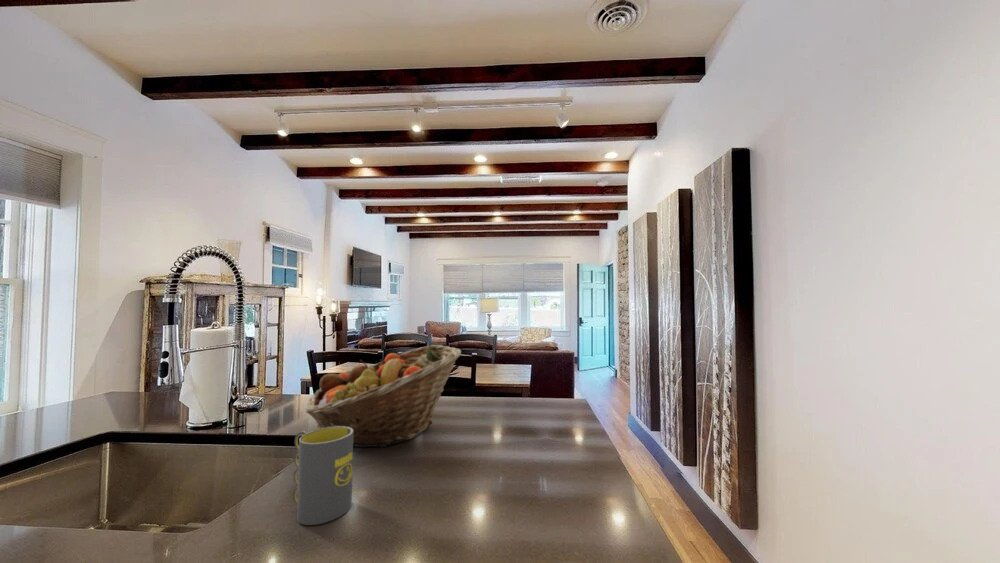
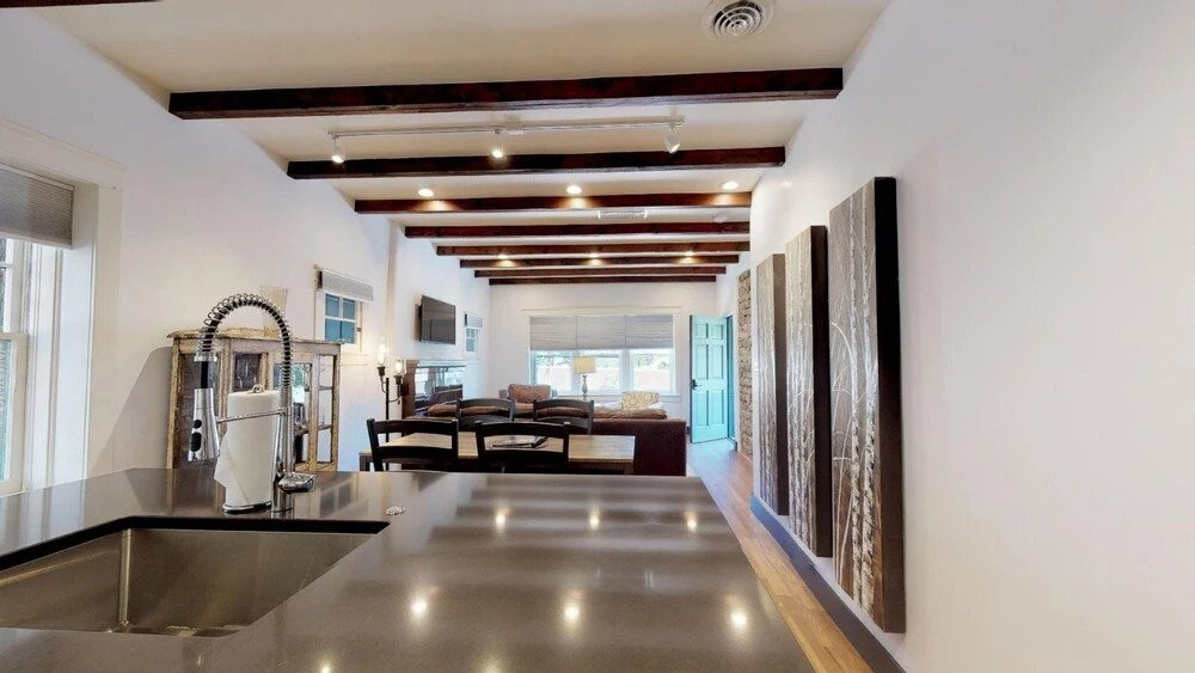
- fruit basket (386, 387)
- mug (320, 471)
